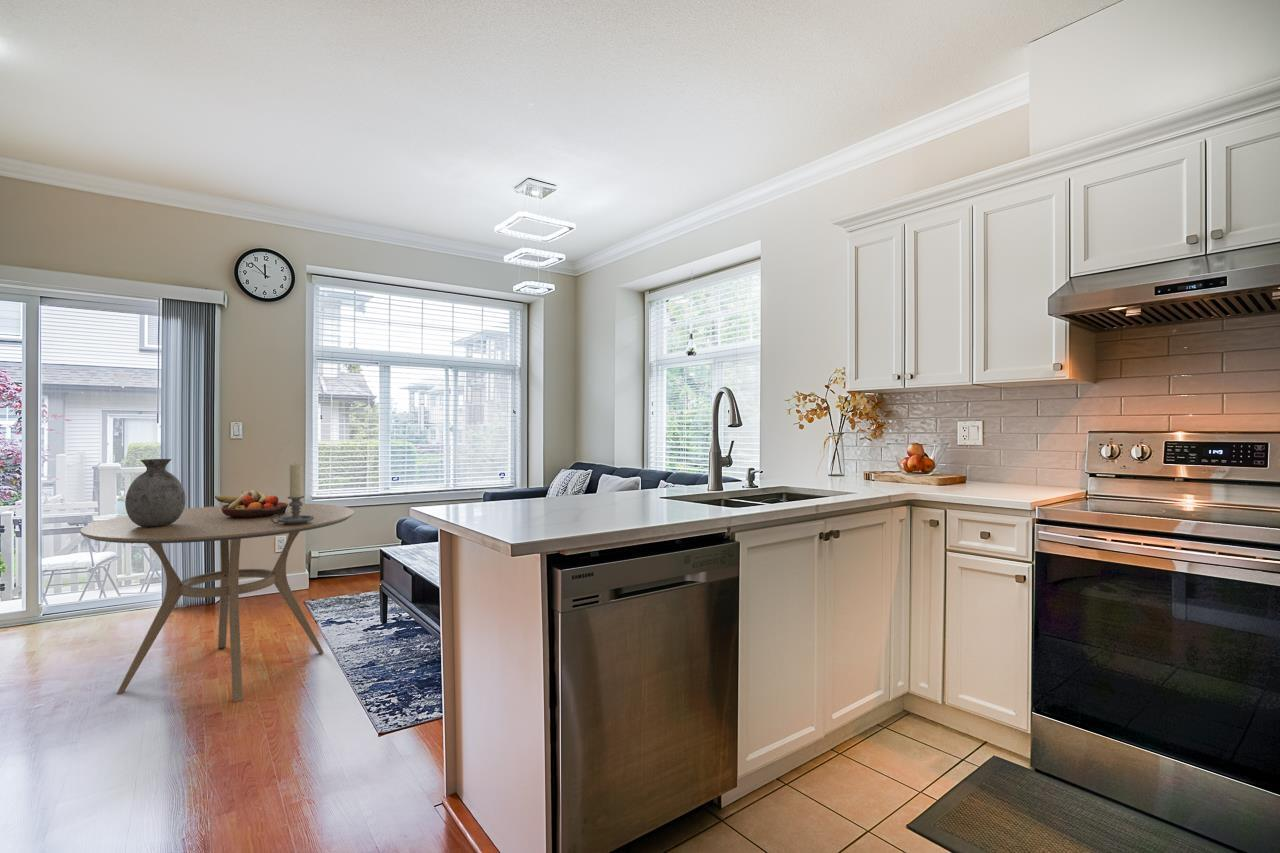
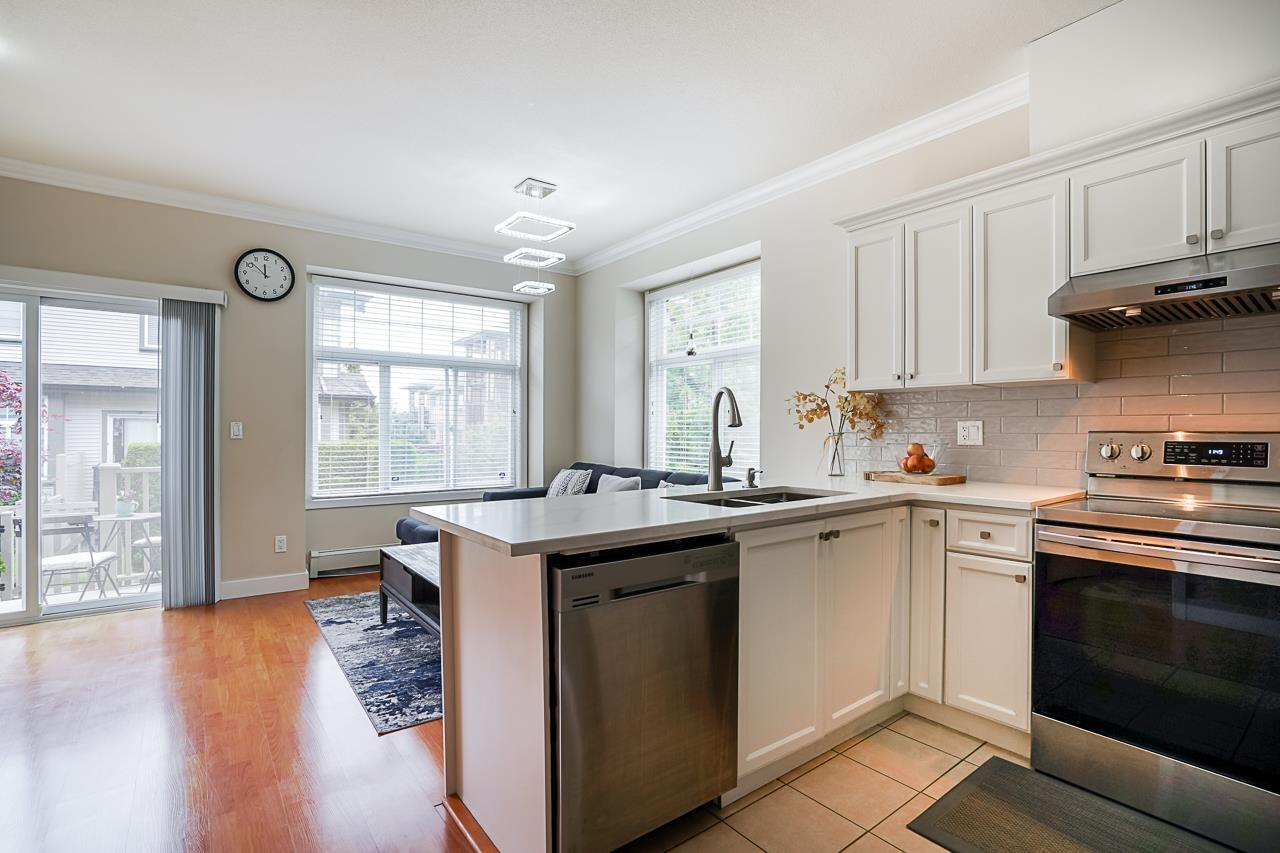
- candle holder (292, 492)
- vase (156, 492)
- fruit bowl (254, 502)
- dining table (230, 594)
